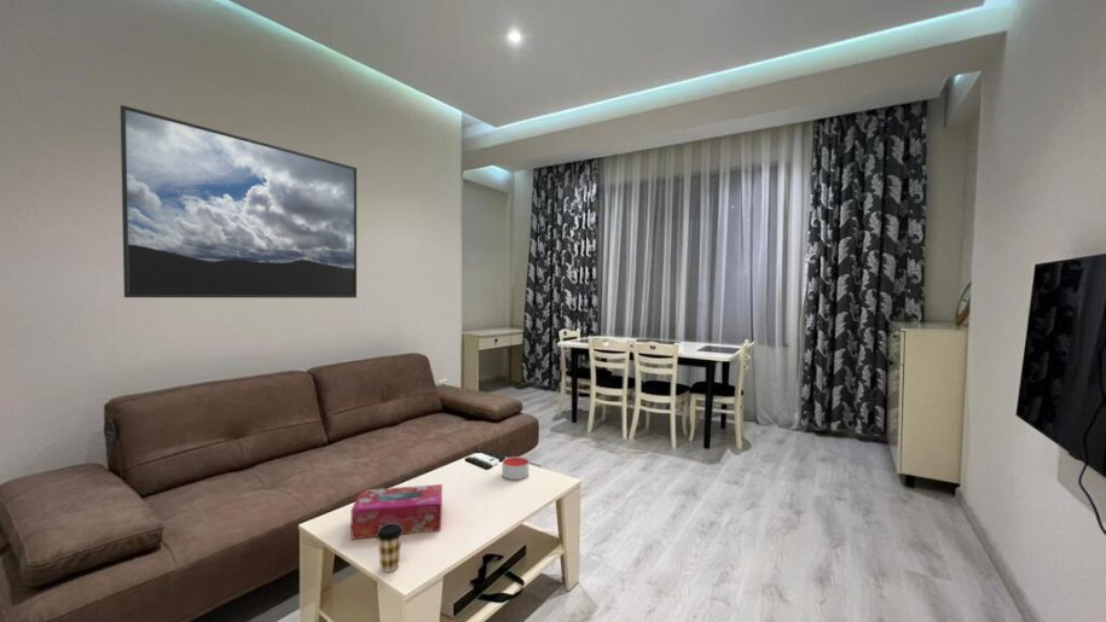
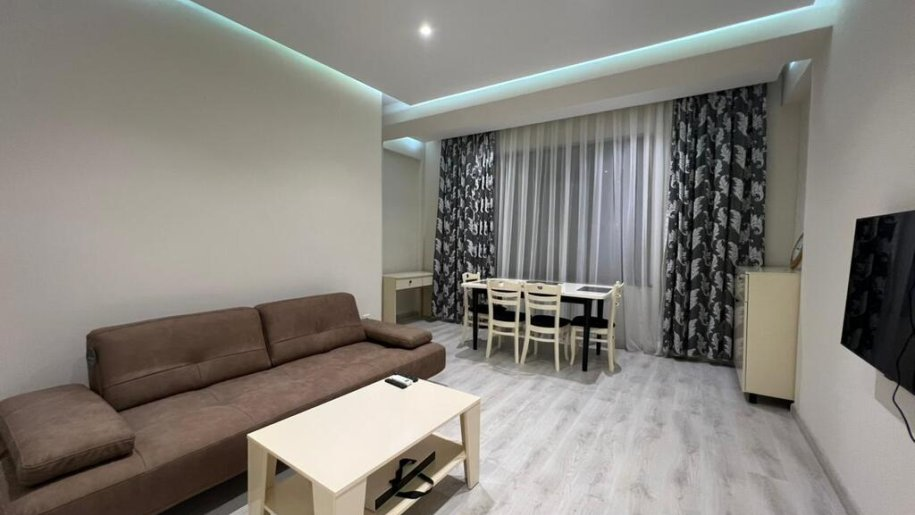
- candle (515, 466)
- tissue box (399, 510)
- coffee cup (389, 547)
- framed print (261, 220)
